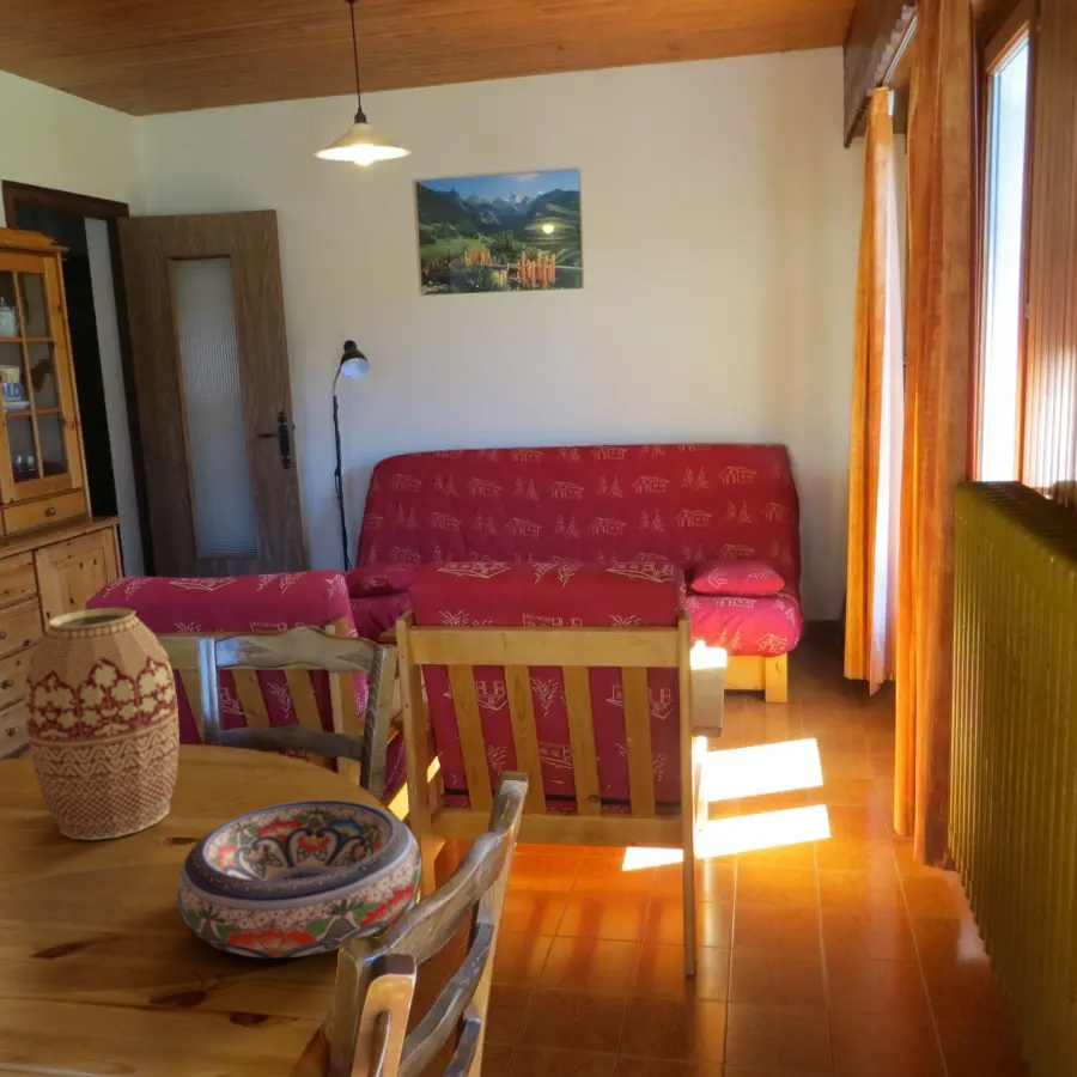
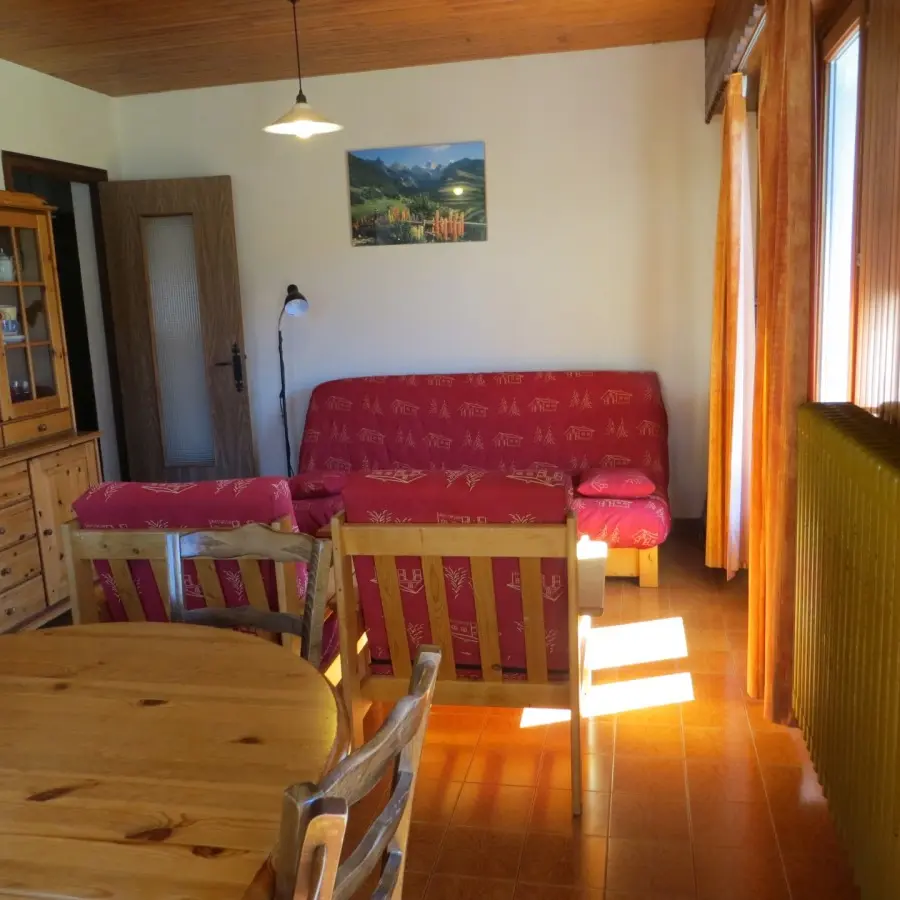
- bowl (302, 872)
- vase (104, 718)
